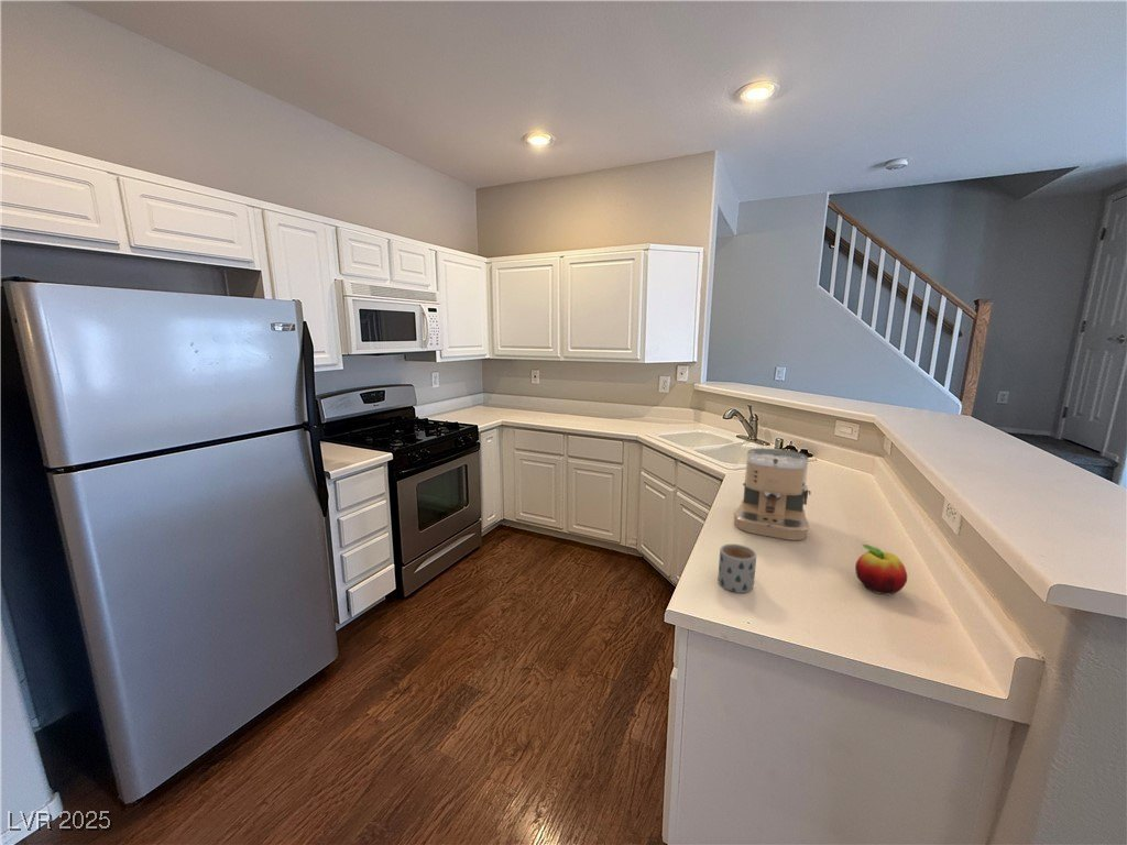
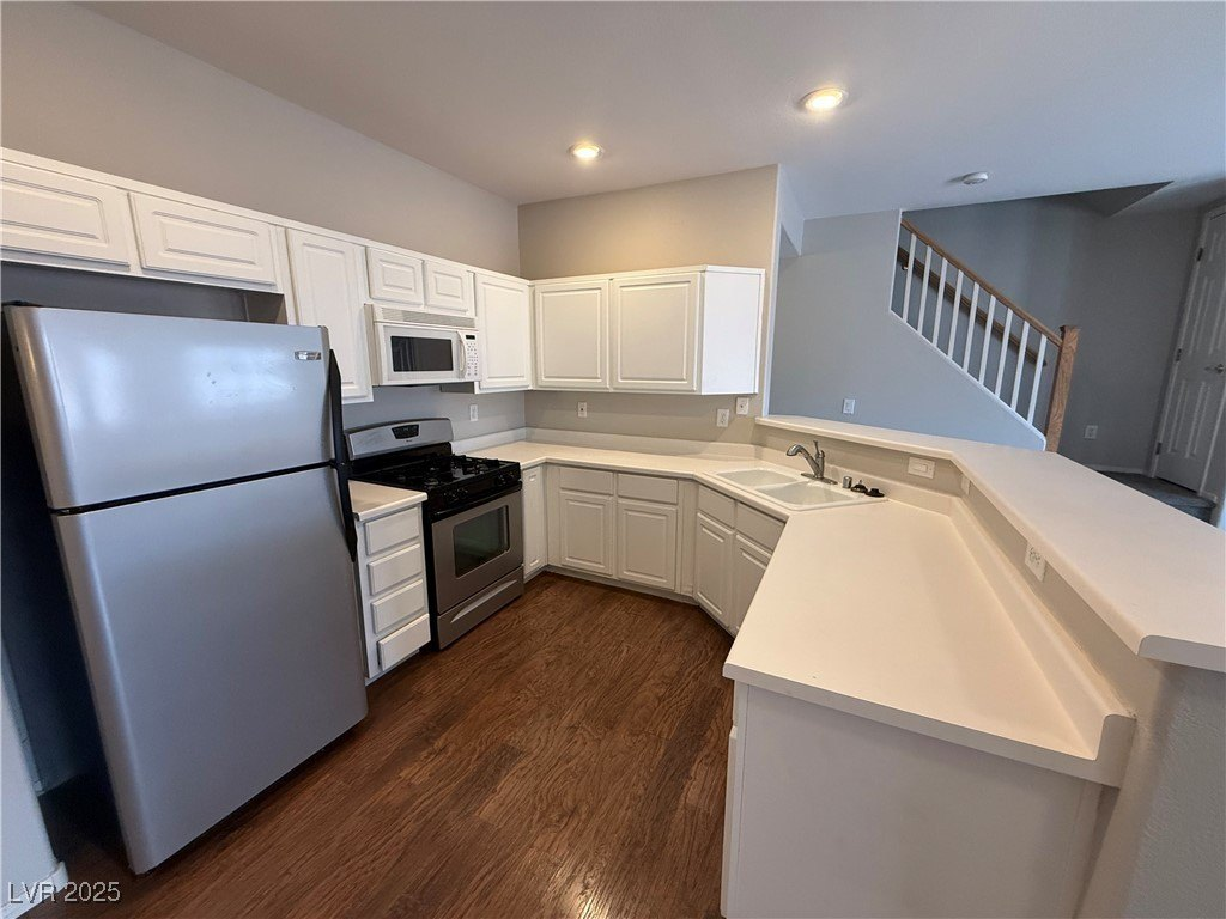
- coffee maker (773, 491)
- mug (737, 564)
- fruit (880, 570)
